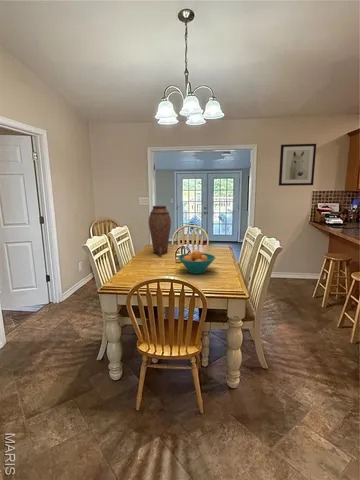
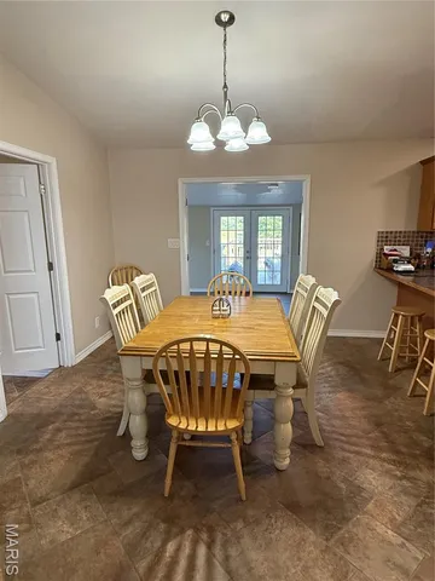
- fruit bowl (196, 260)
- vase (159, 230)
- wall art (297, 165)
